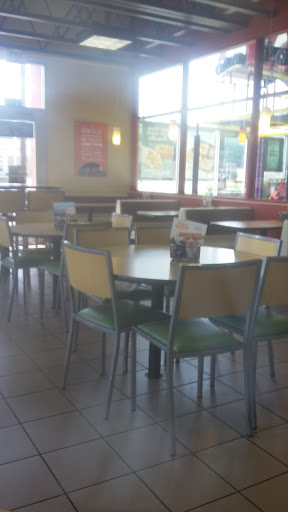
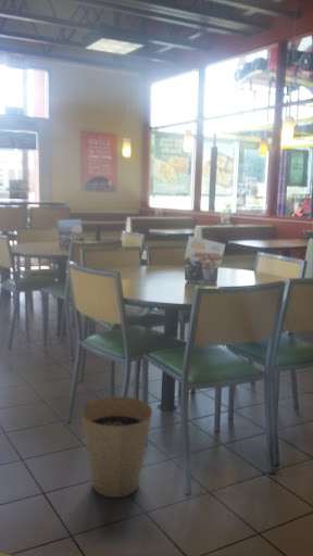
+ trash can (115, 447)
